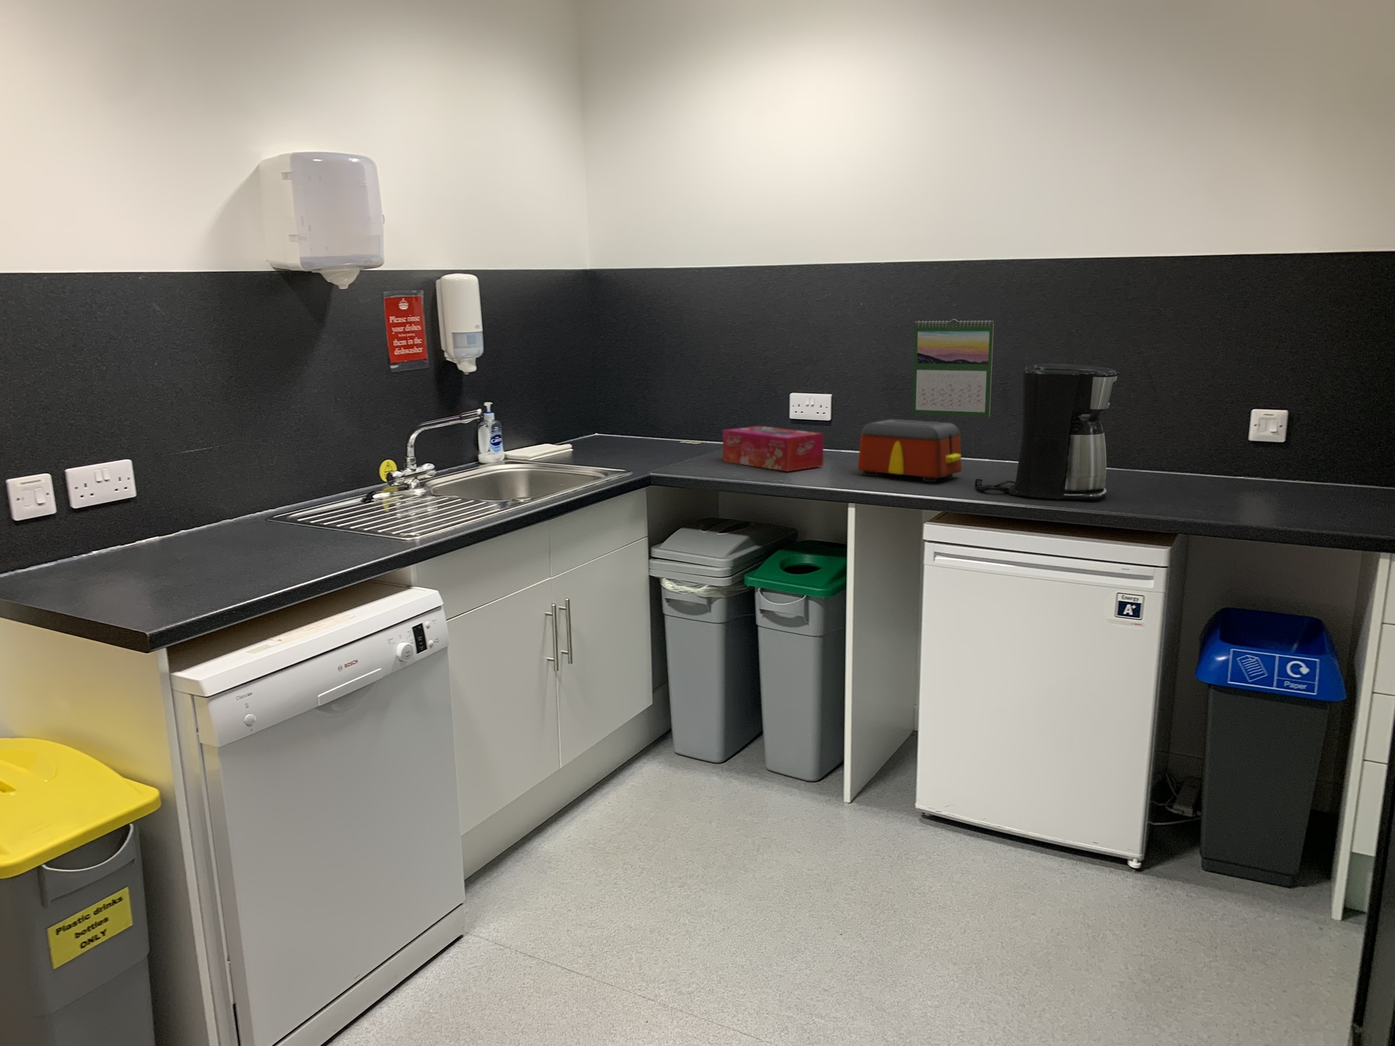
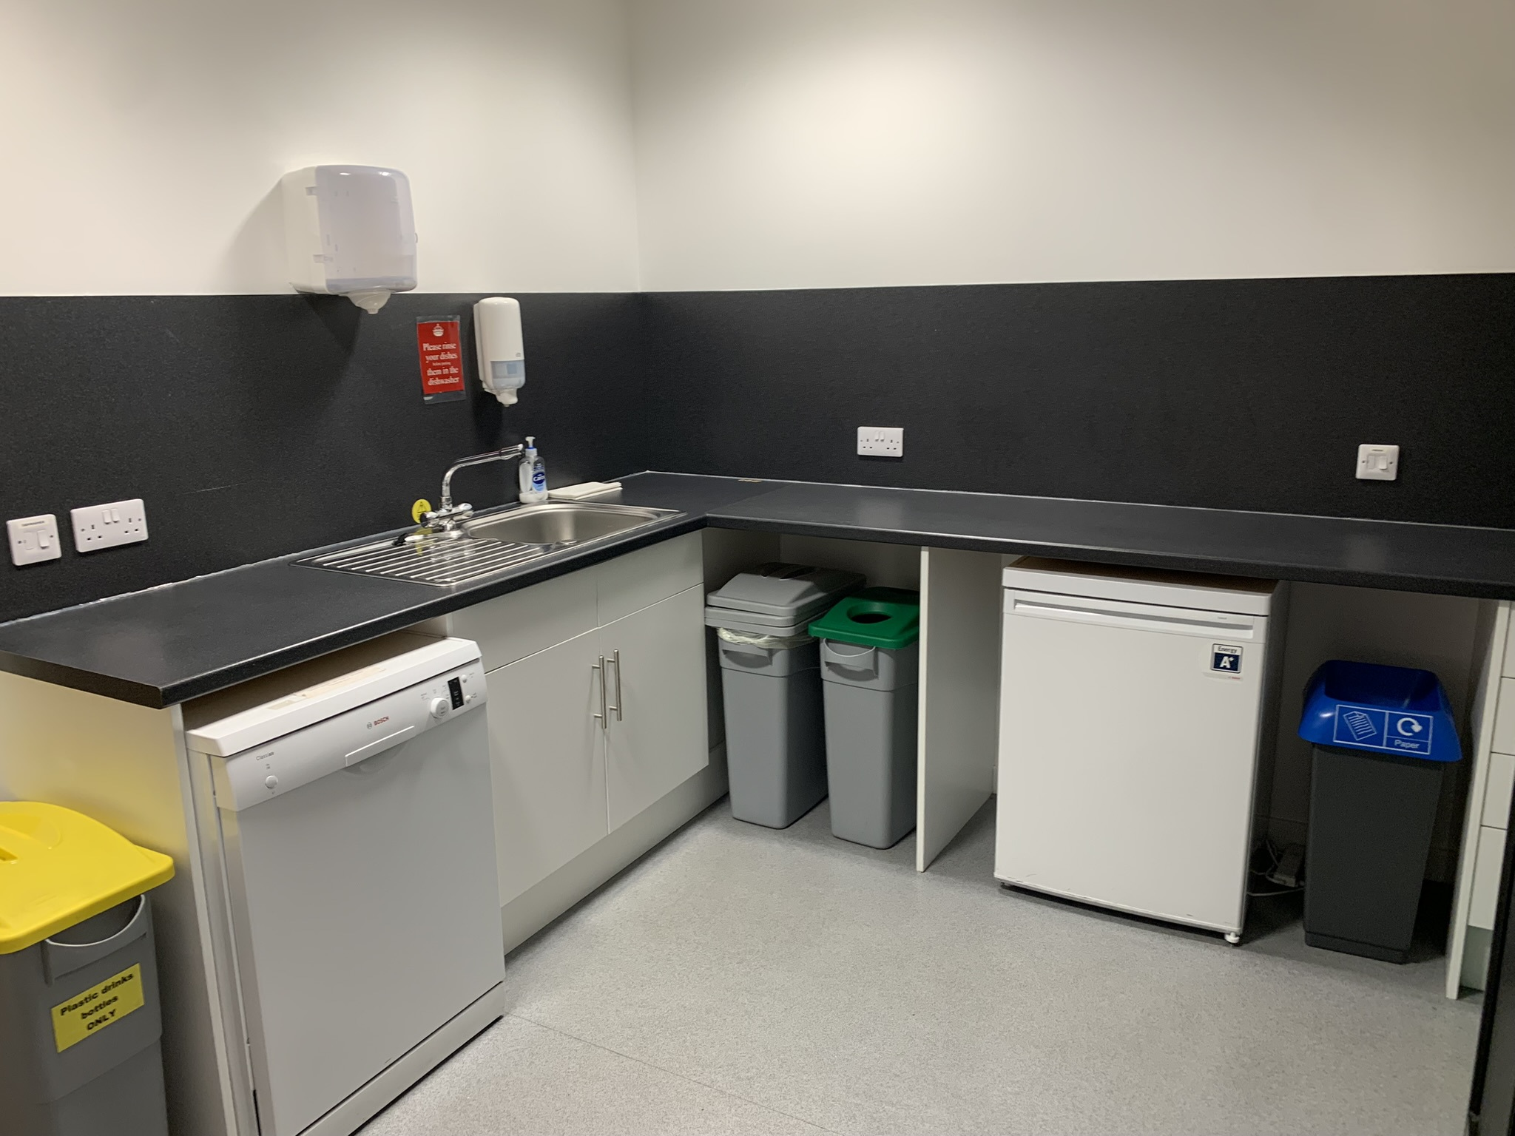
- calendar (951, 367)
- coffee maker (1049, 427)
- toaster (912, 449)
- tissue box (772, 447)
